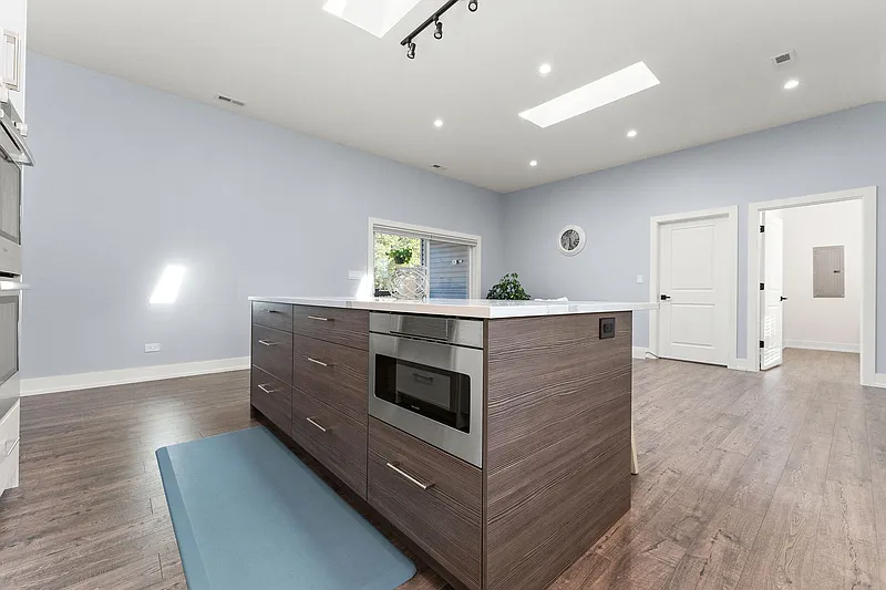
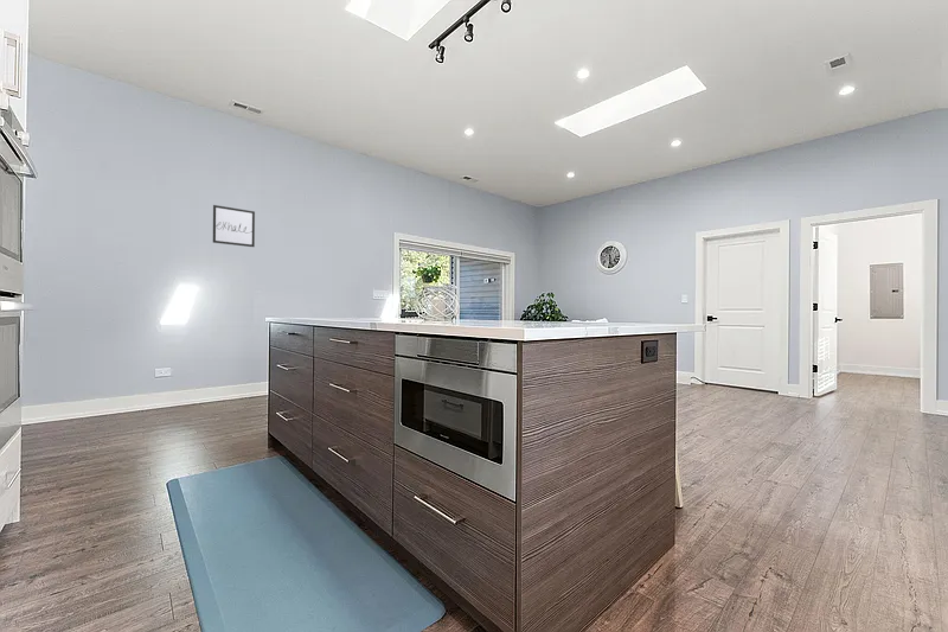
+ wall art (233, 226)
